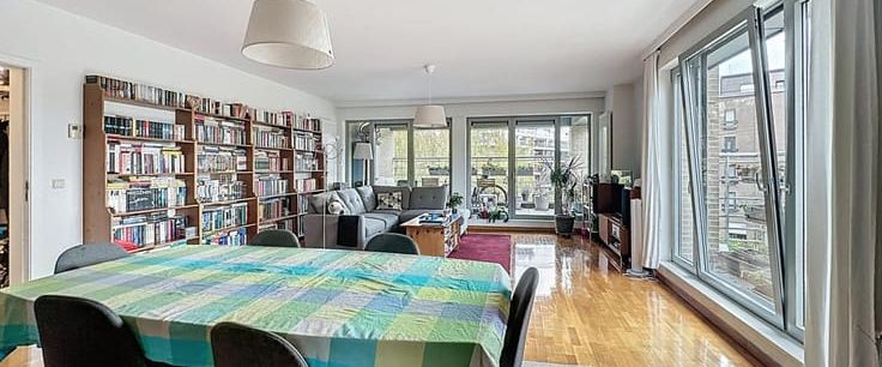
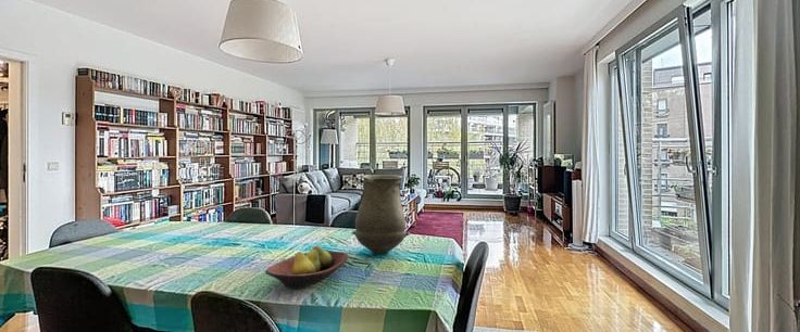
+ vase (380, 213)
+ fruit bowl (310, 263)
